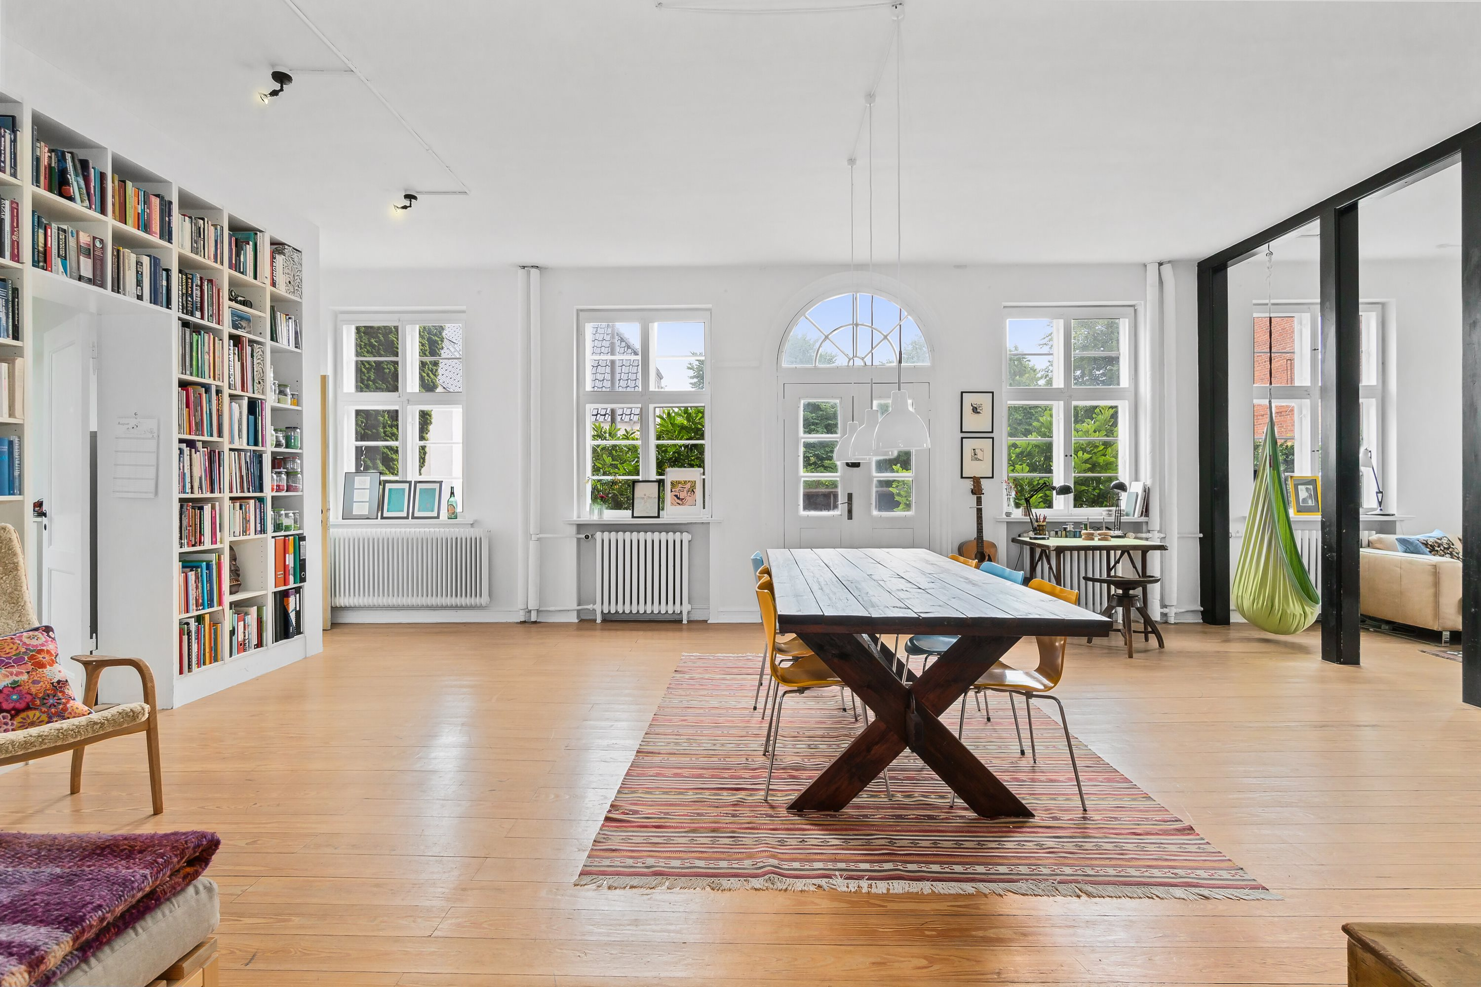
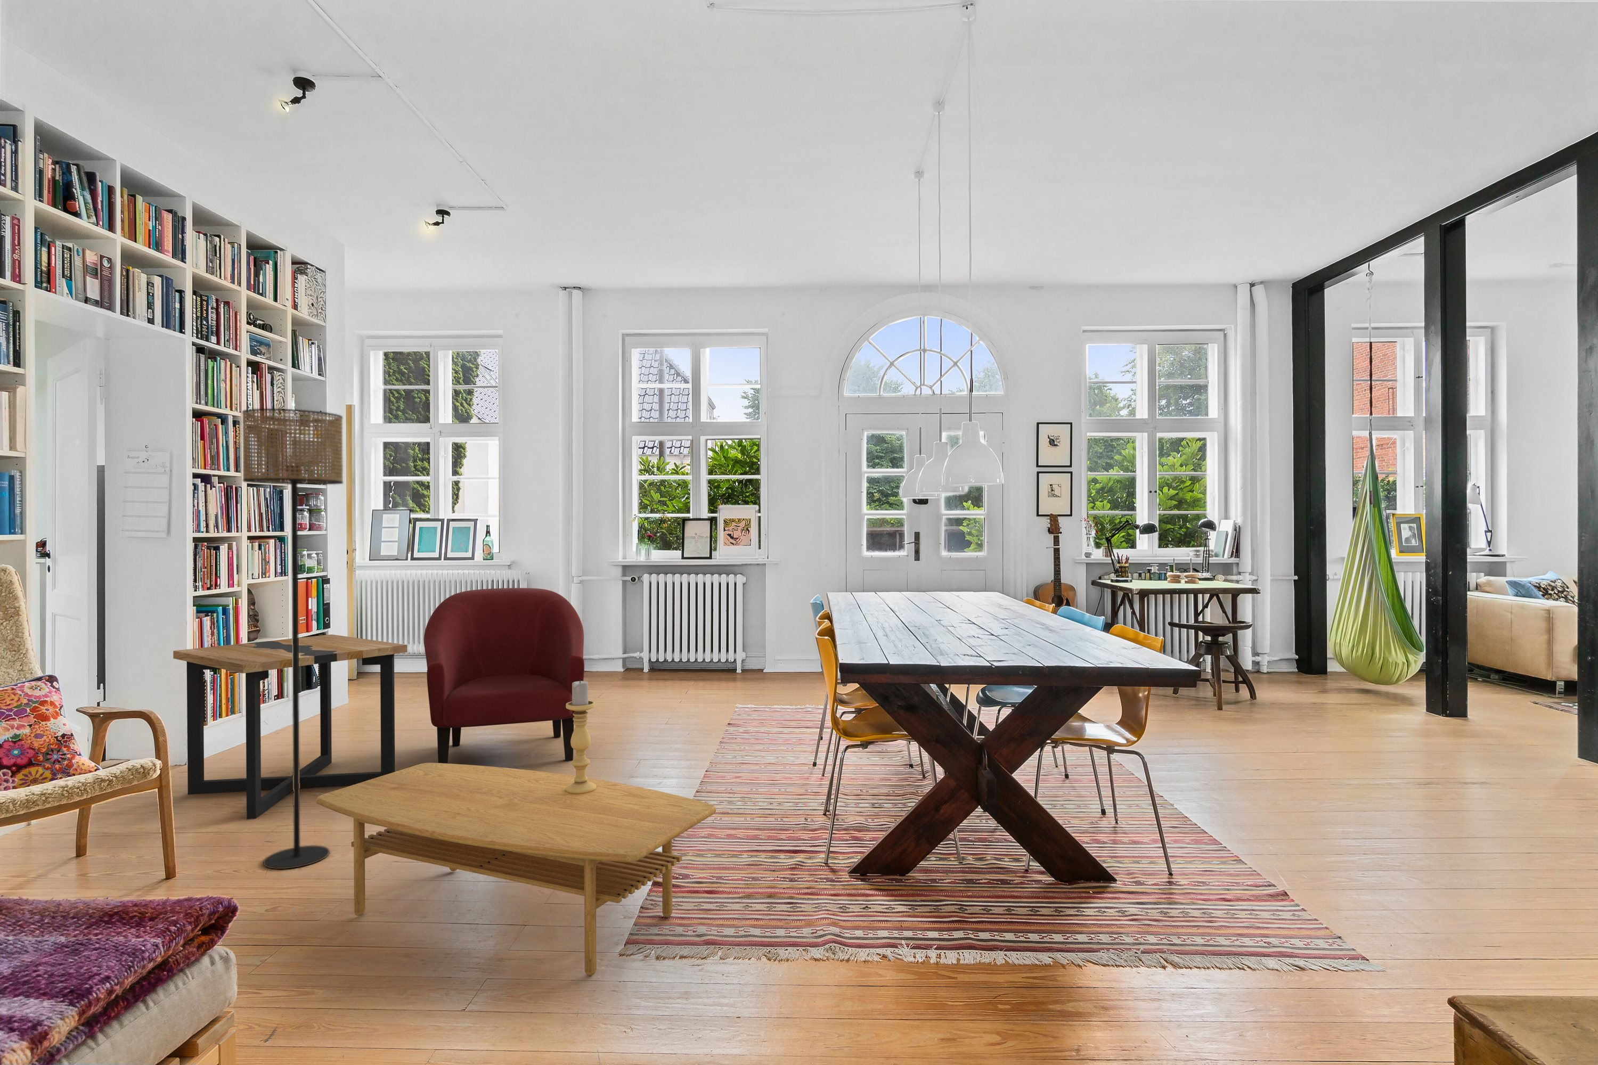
+ coffee table (512, 858)
+ armchair (507, 672)
+ floor lamp (295, 636)
+ side table (320, 718)
+ candle holder (580, 733)
